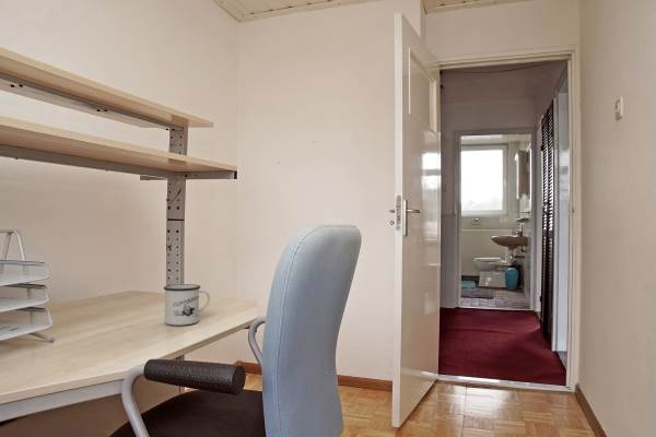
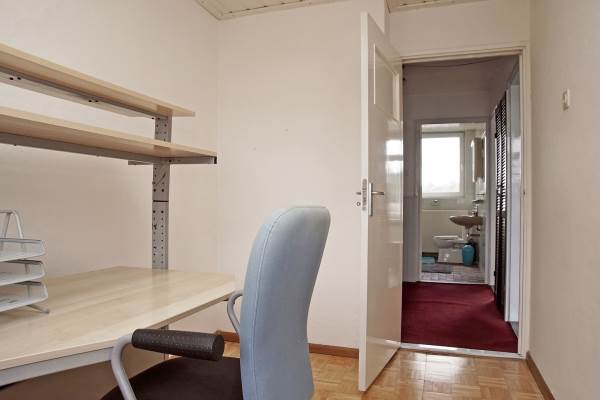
- mug (187, 303)
